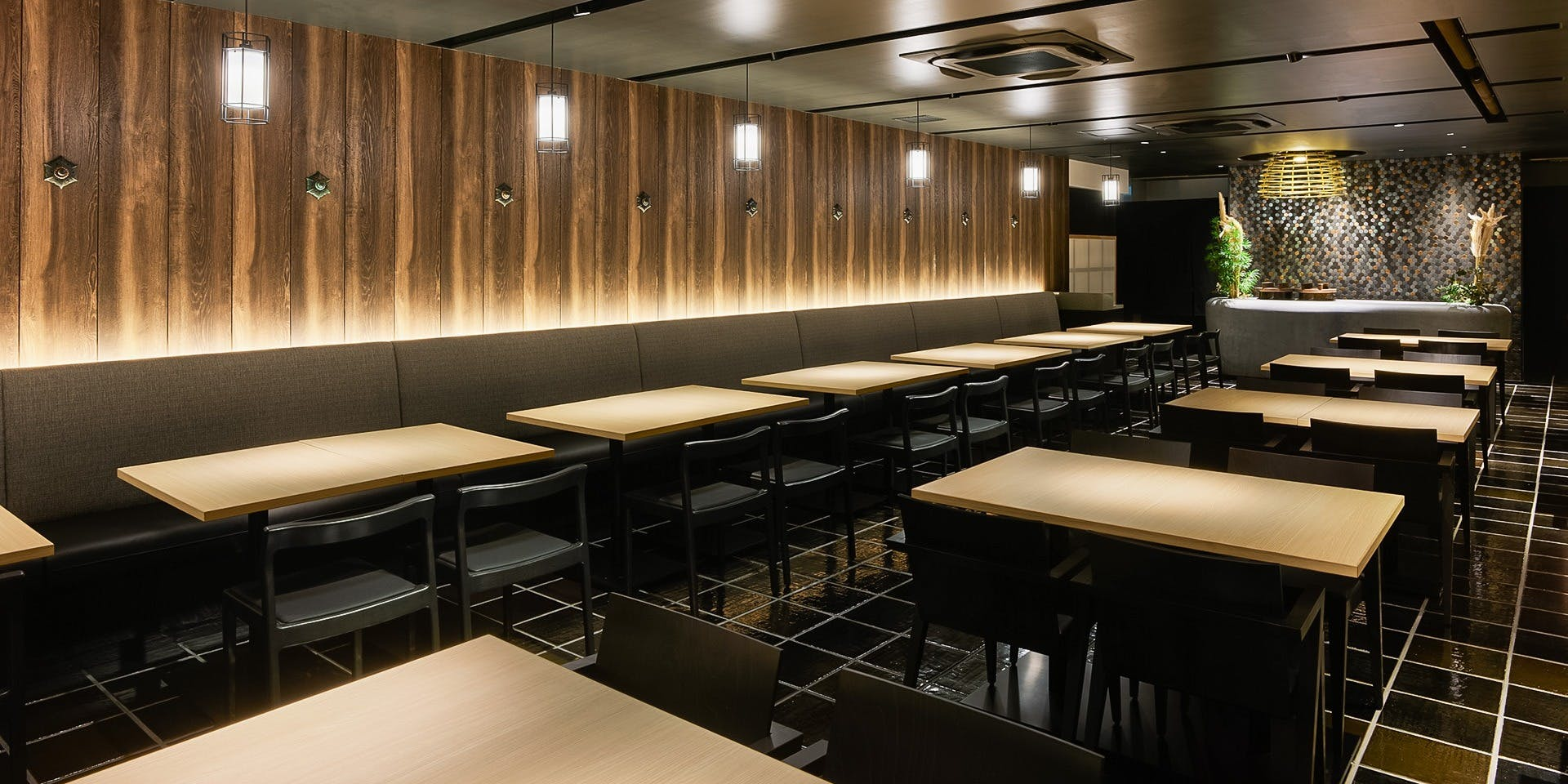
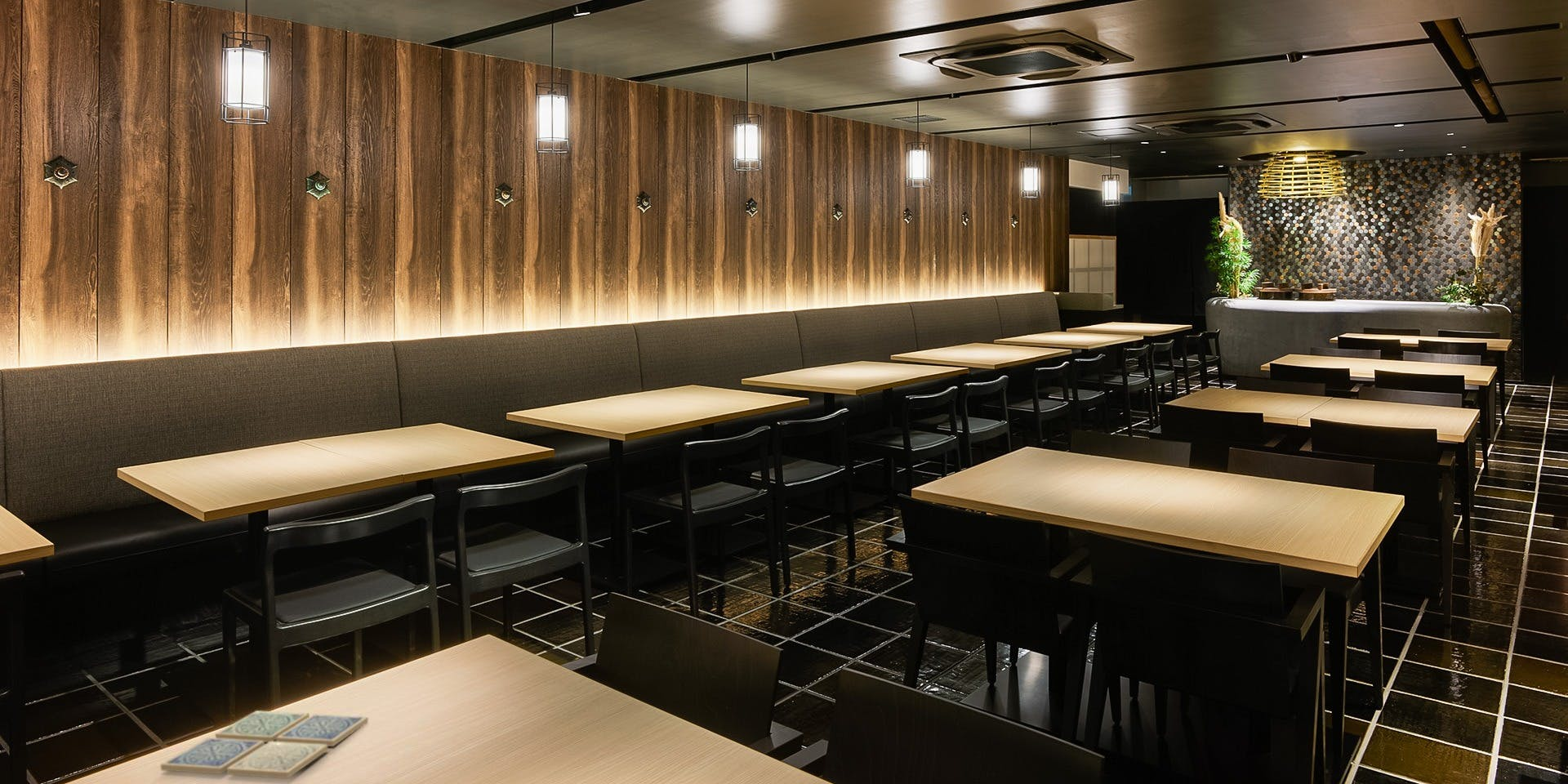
+ drink coaster (270, 742)
